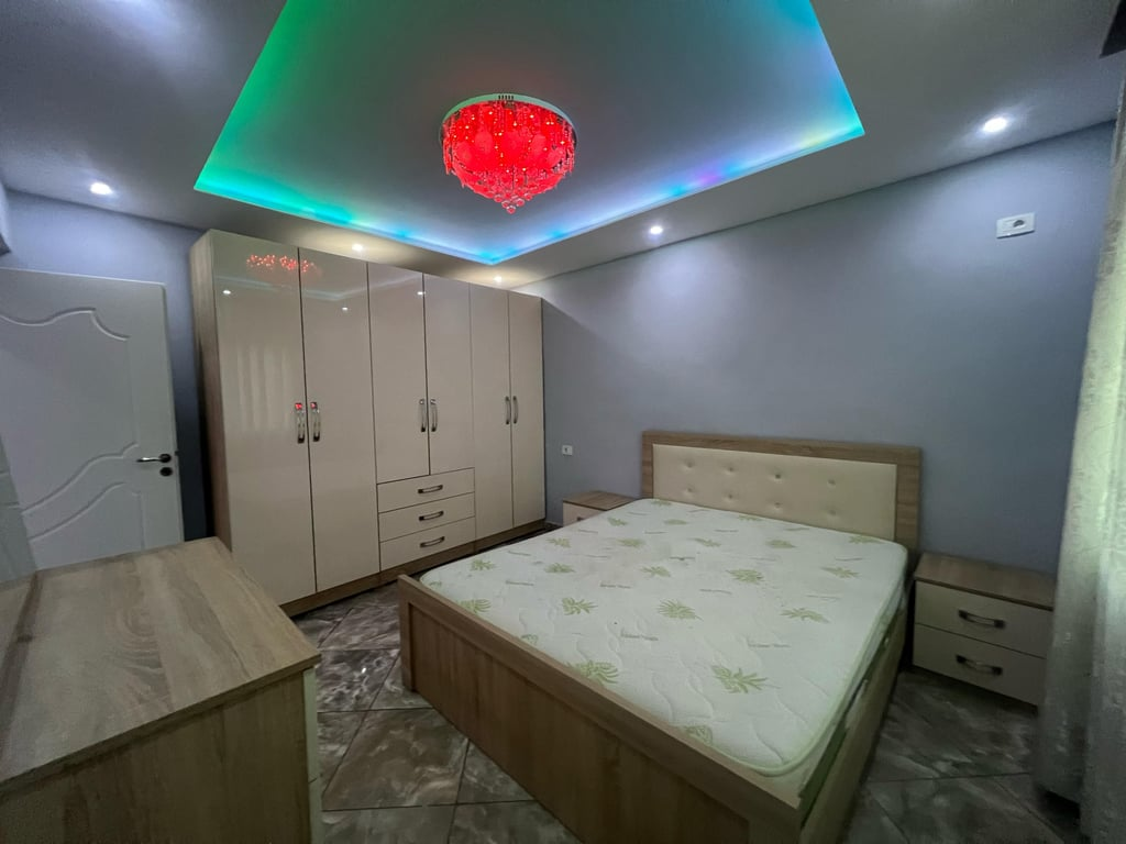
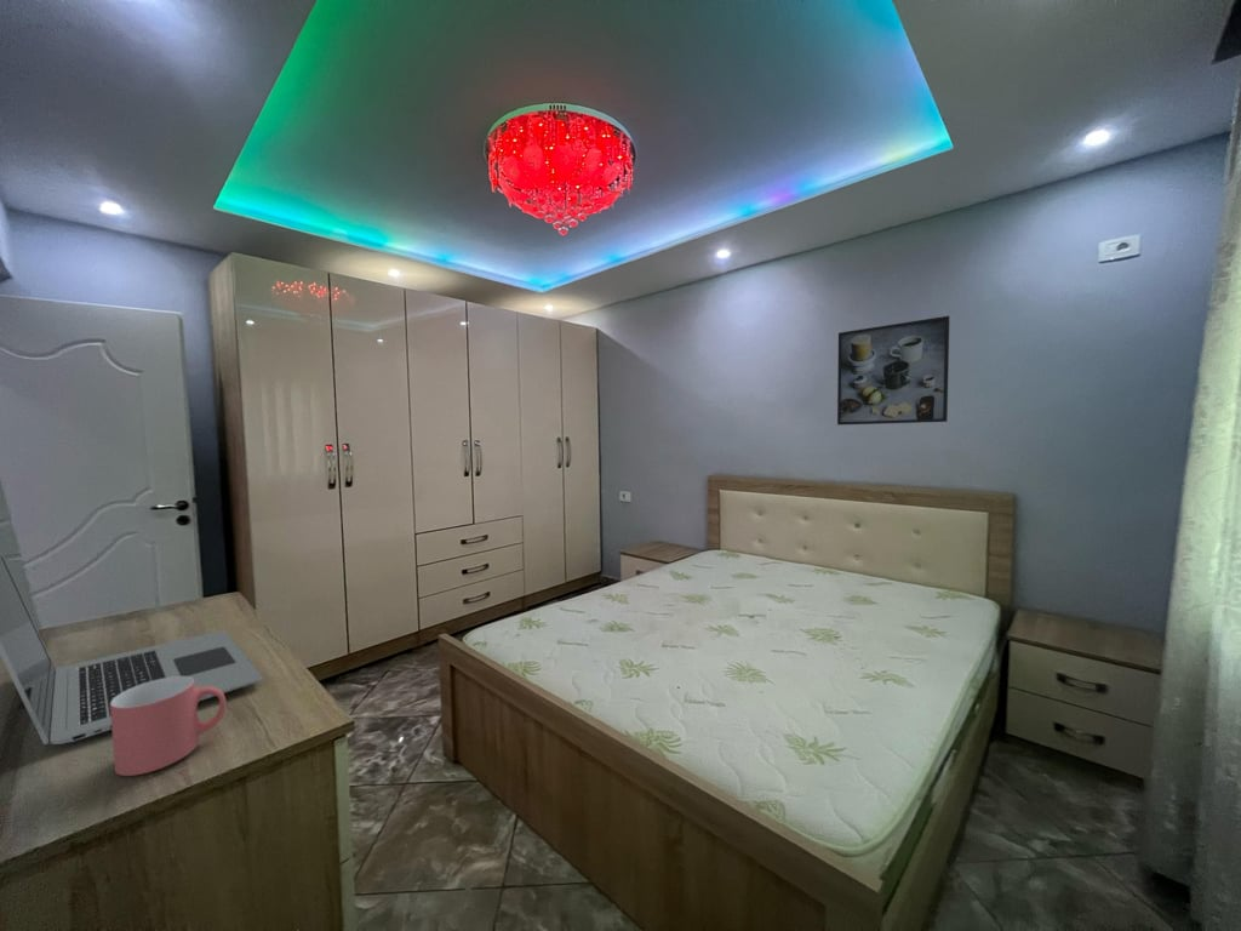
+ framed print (888, 373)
+ laptop (139, 649)
+ mug (172, 719)
